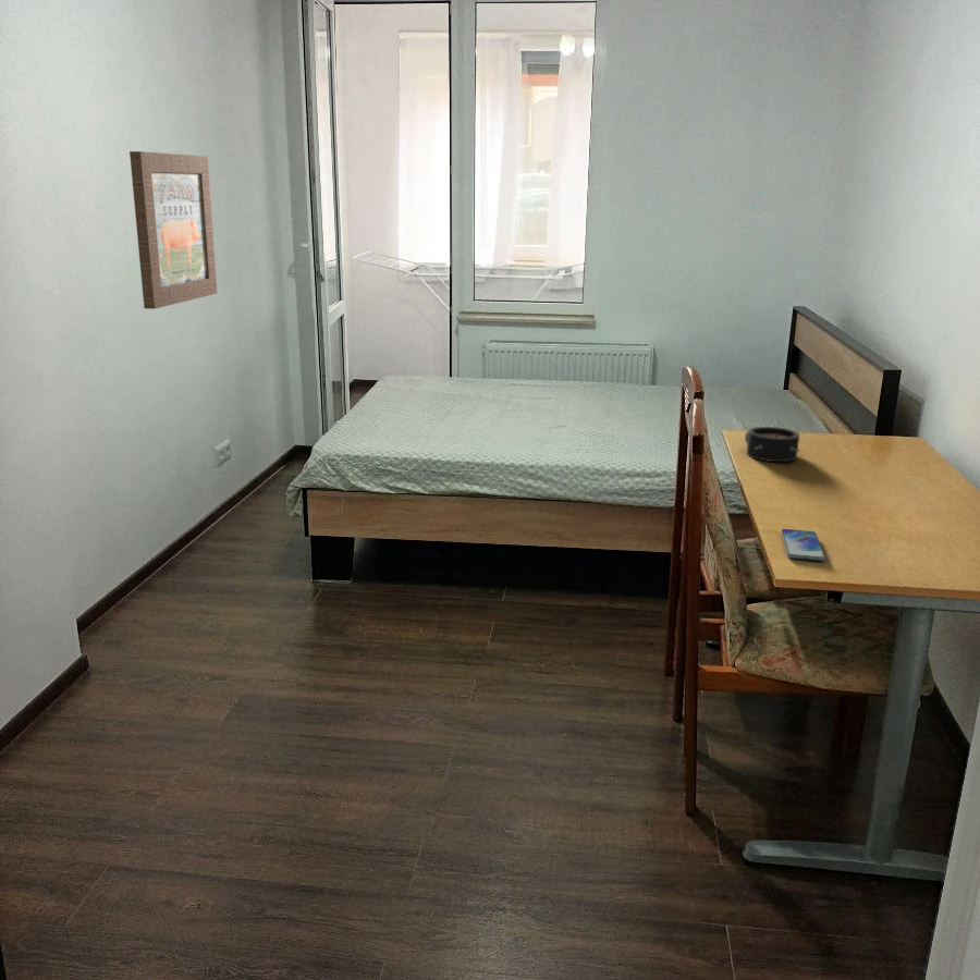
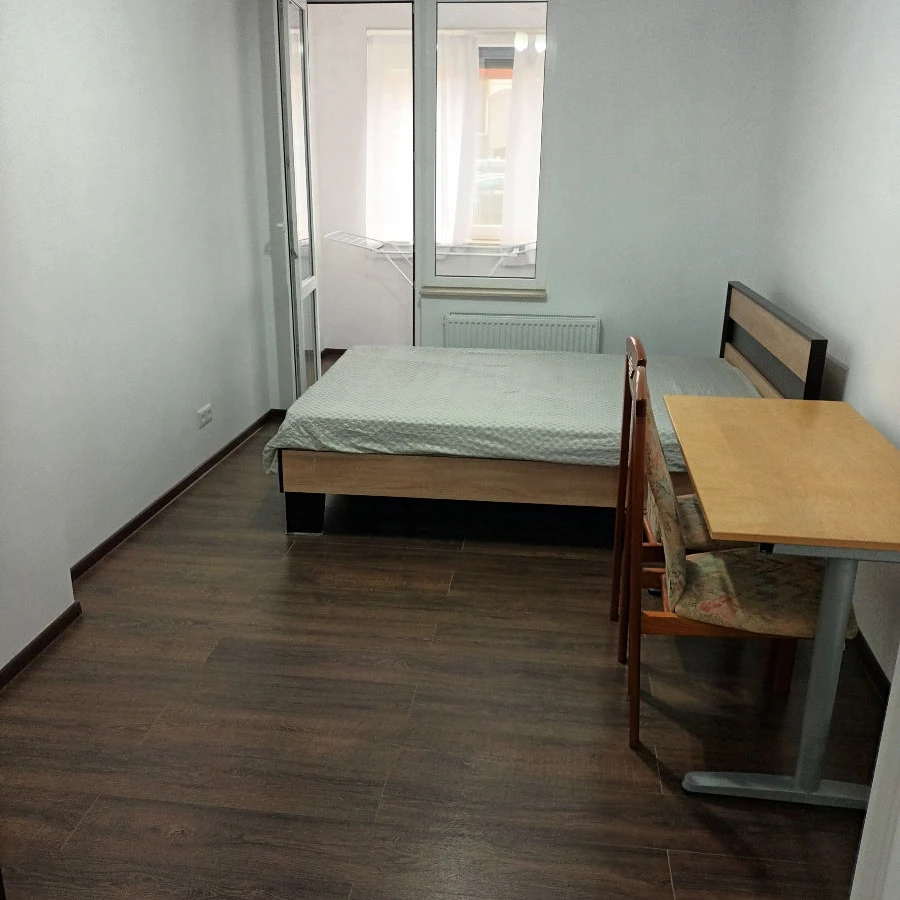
- wall art (176, 229)
- smartphone (801, 543)
- alarm clock (771, 442)
